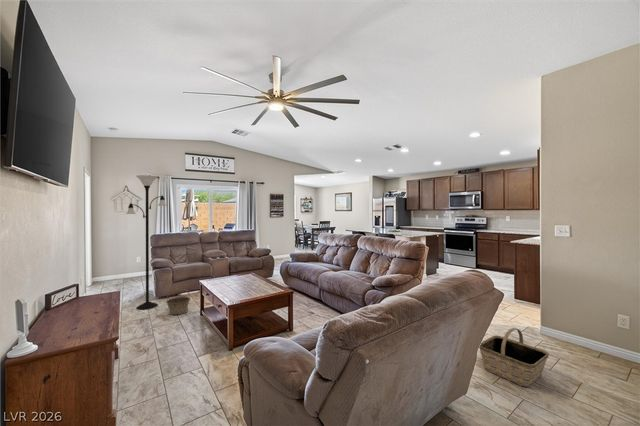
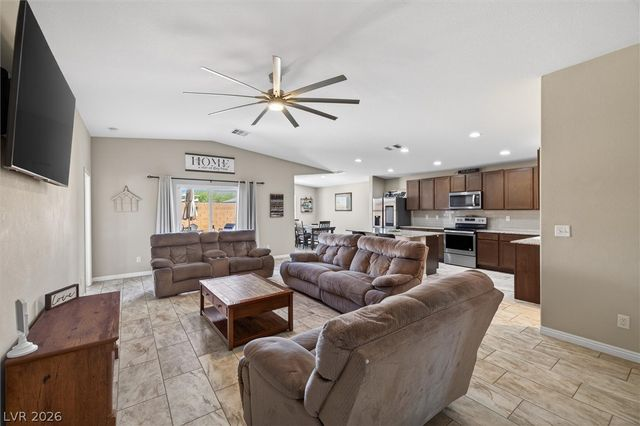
- basket (178, 300)
- basket (512, 350)
- floor lamp (147, 241)
